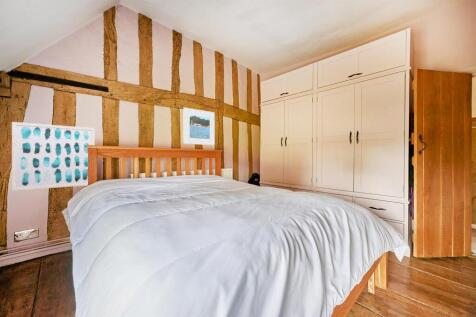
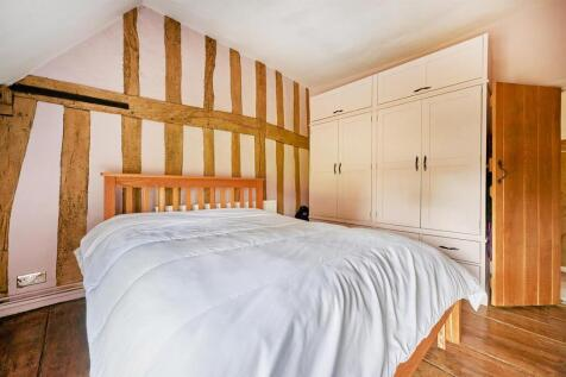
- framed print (199, 127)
- wall art (57, 156)
